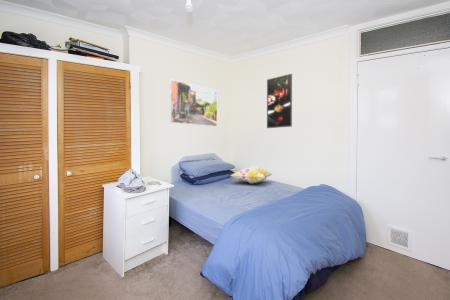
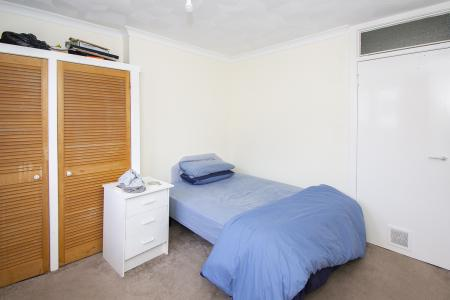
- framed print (195, 105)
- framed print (278, 102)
- decorative pillow (252, 174)
